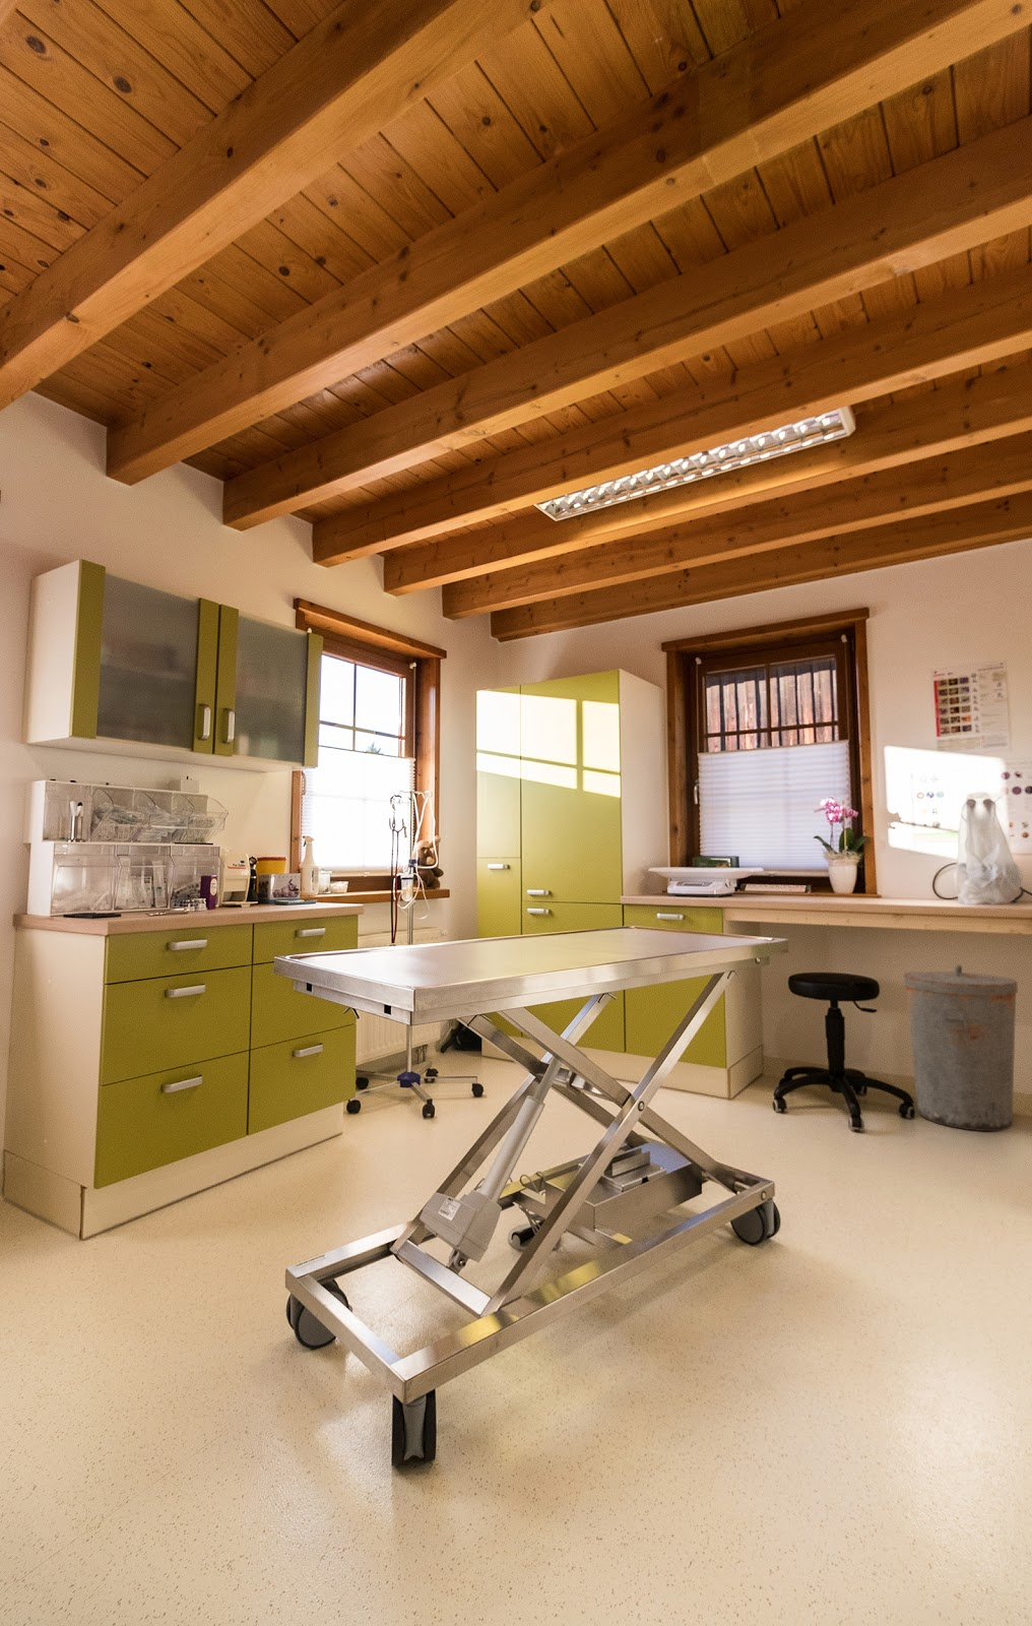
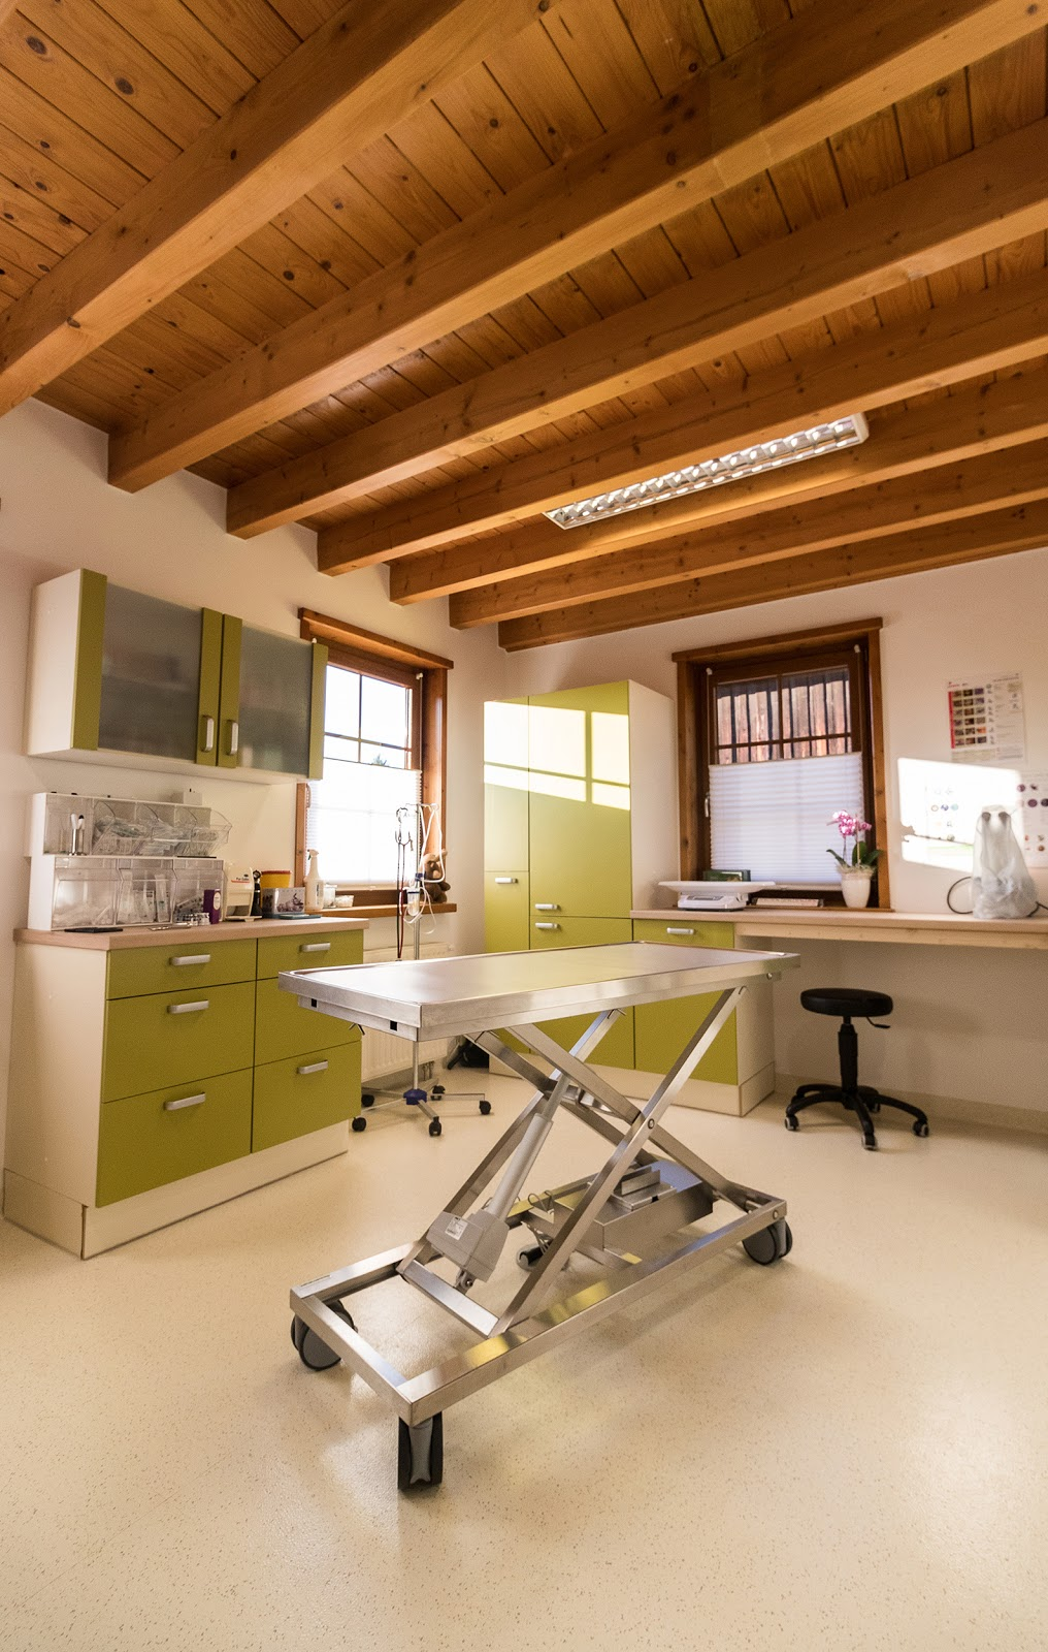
- trash can (960, 1039)
